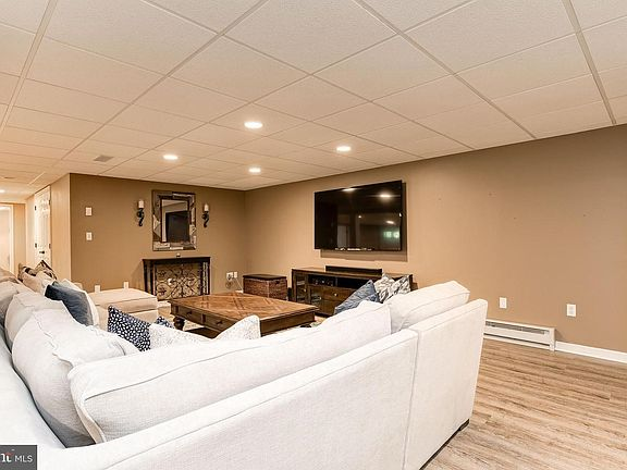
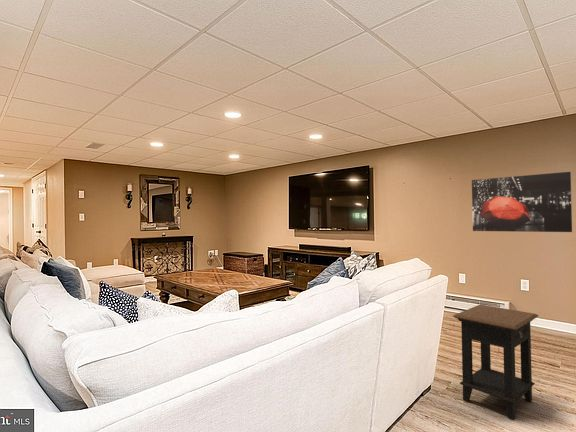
+ side table (490, 358)
+ wall art (517, 203)
